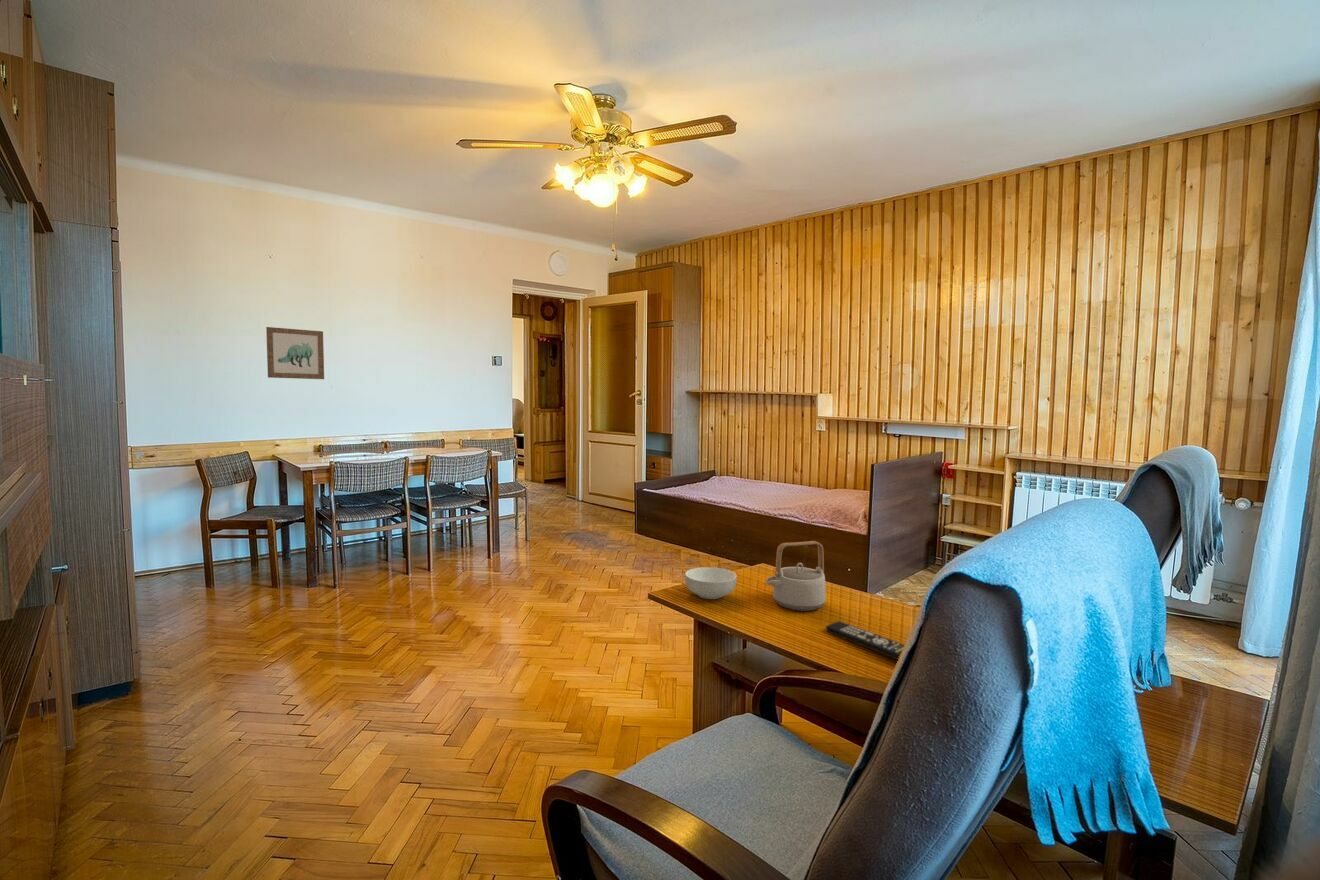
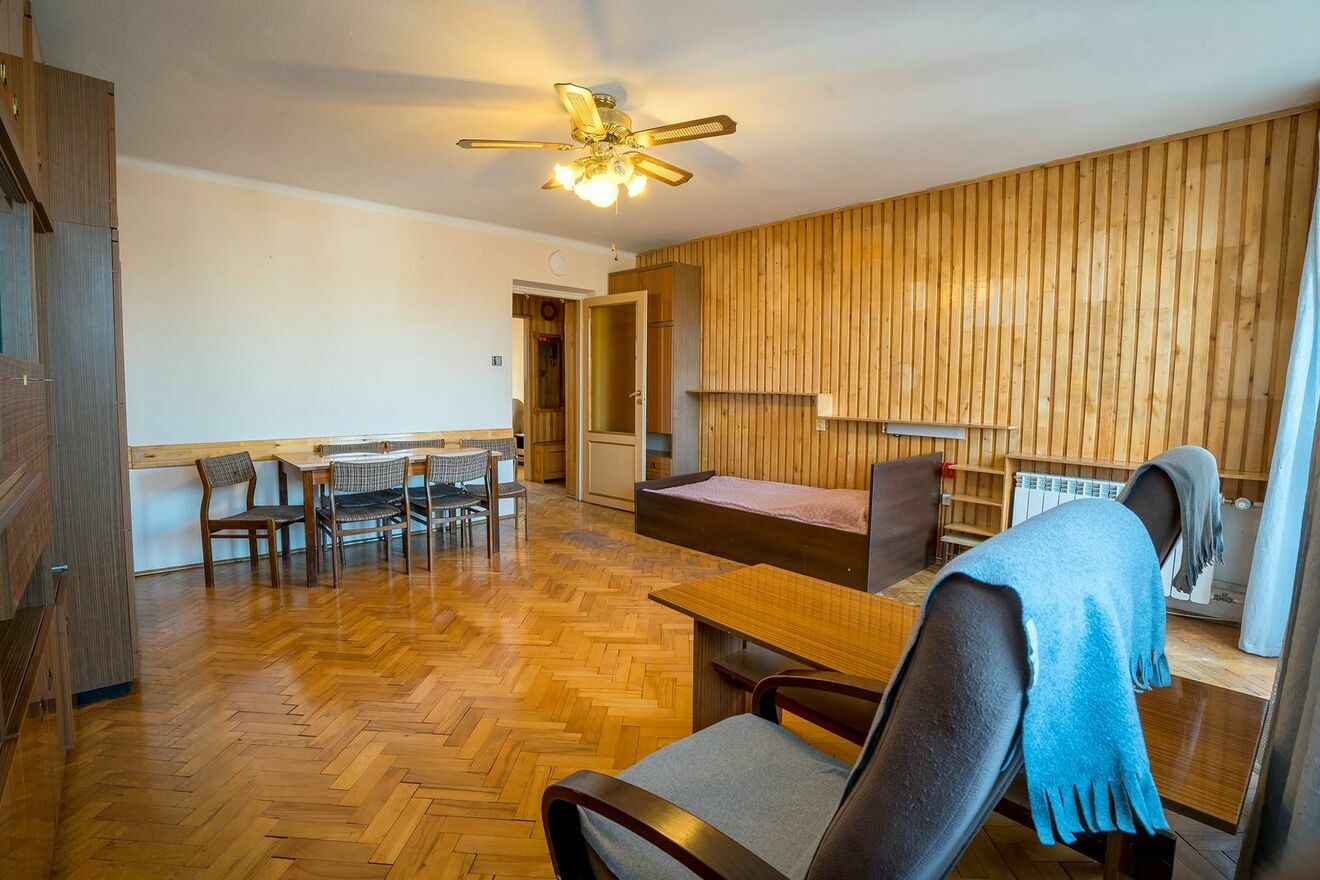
- remote control (869, 640)
- cereal bowl (710, 584)
- teapot (795, 573)
- wall art (296, 353)
